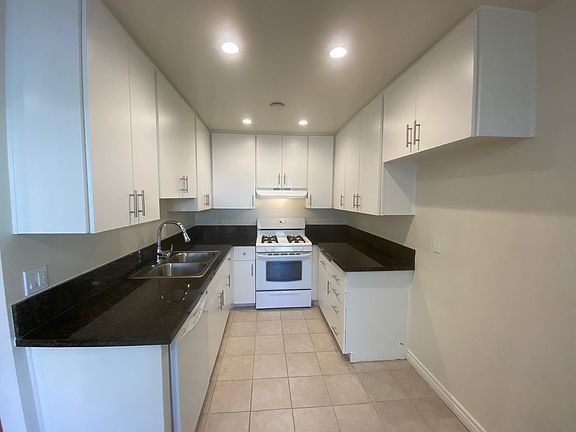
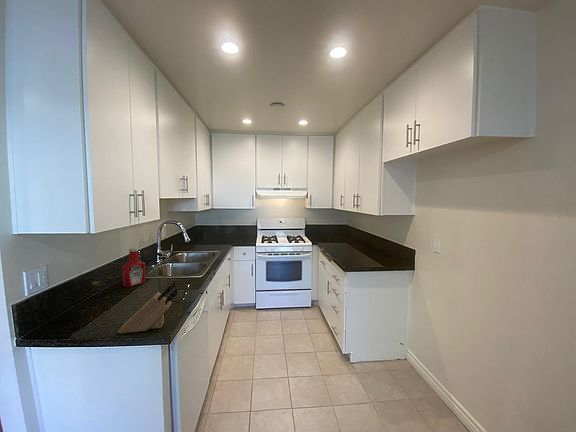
+ knife block (149, 305)
+ soap bottle (133, 266)
